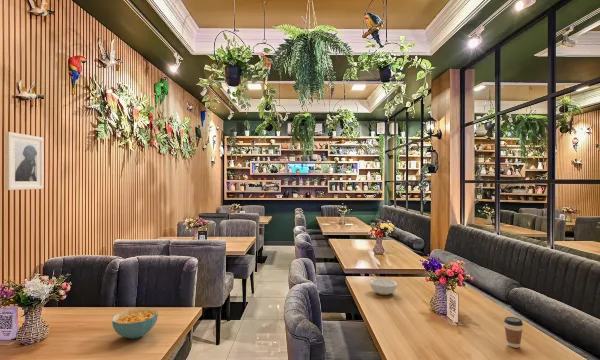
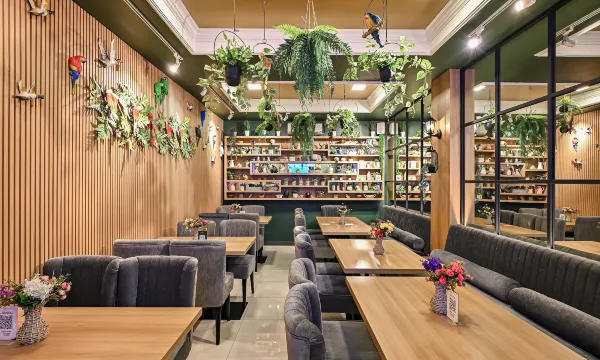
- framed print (25, 162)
- cereal bowl (383, 287)
- cereal bowl (135, 325)
- coffee cup (513, 332)
